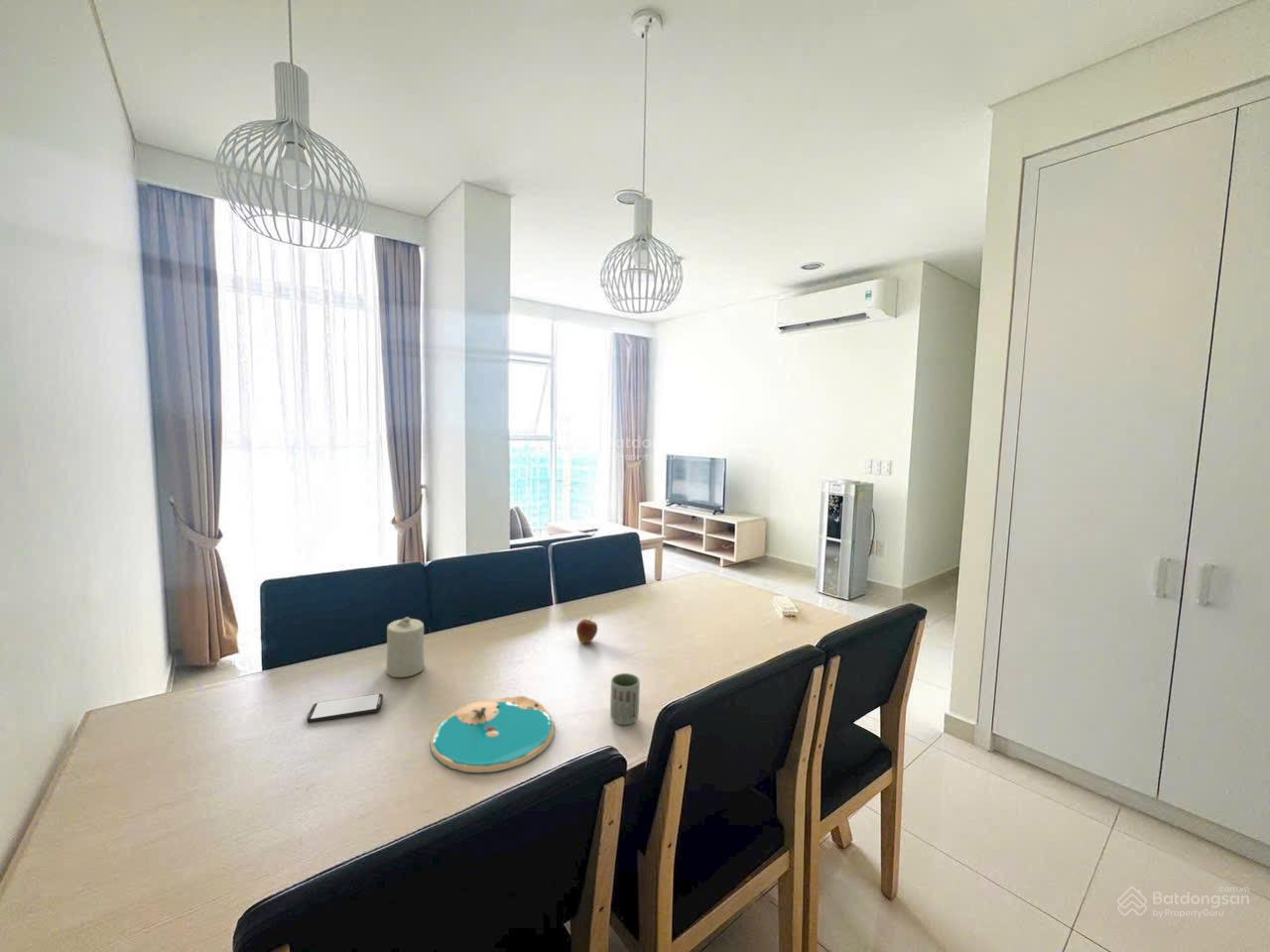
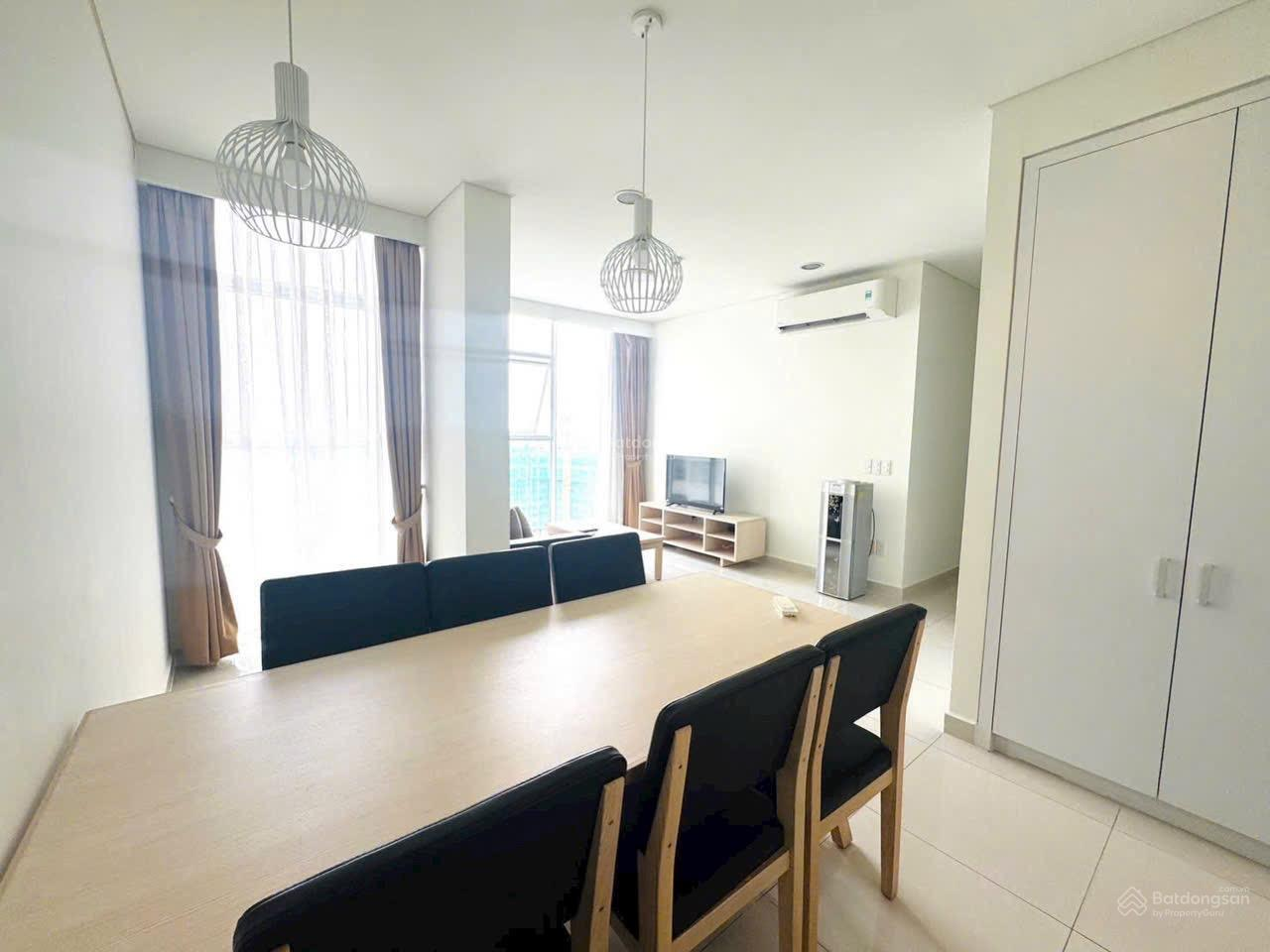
- candle (405, 642)
- fruit (586, 629)
- plate (494, 723)
- cup (624, 699)
- smartphone (346, 707)
